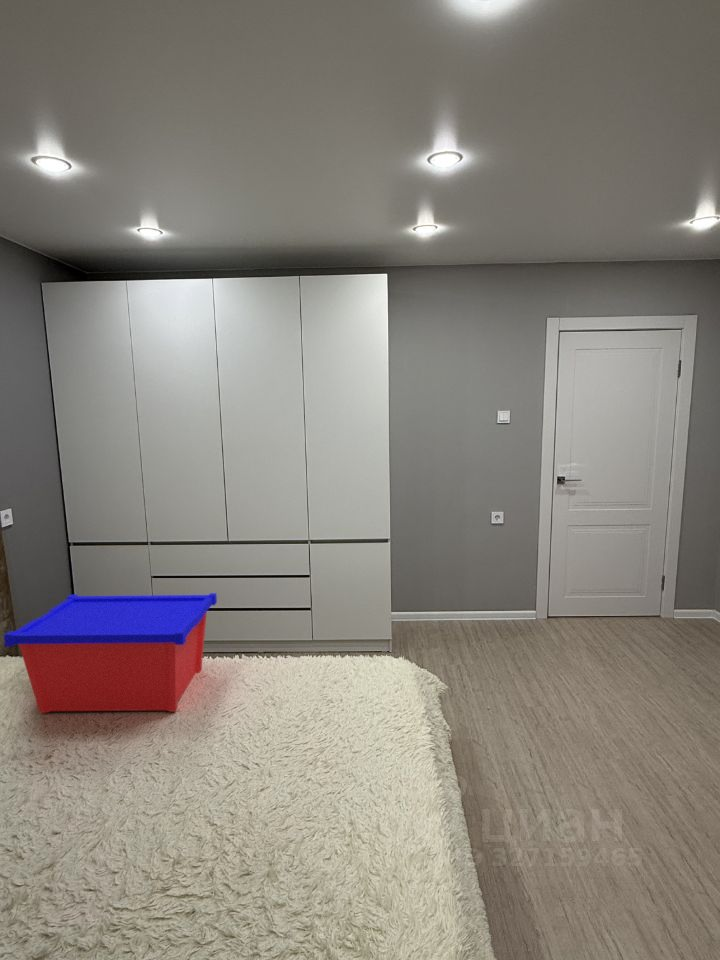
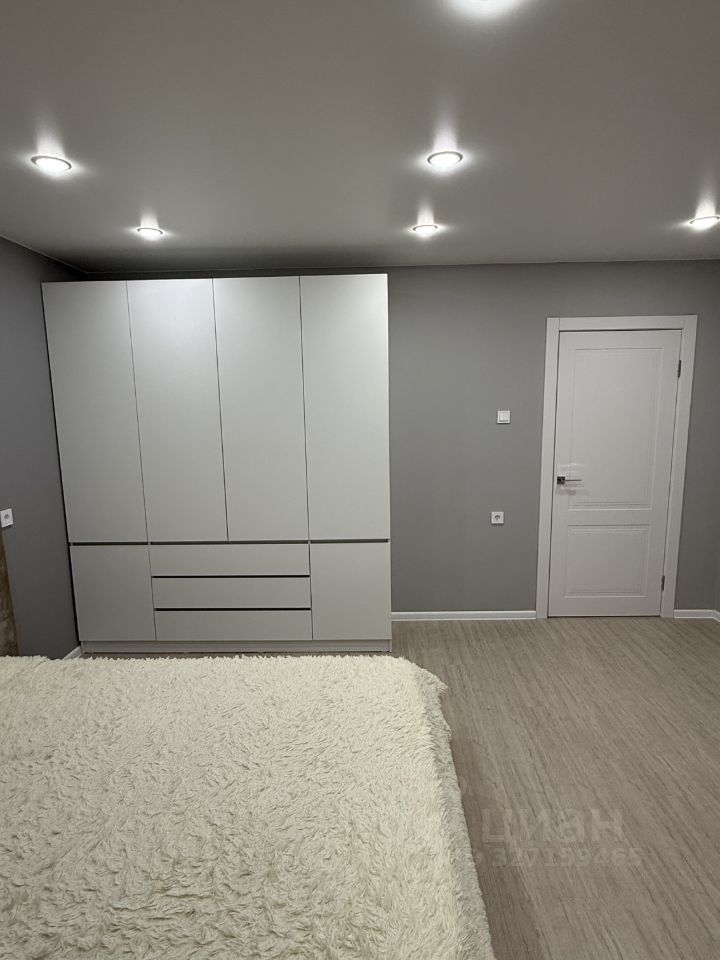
- storage bin (123, 651)
